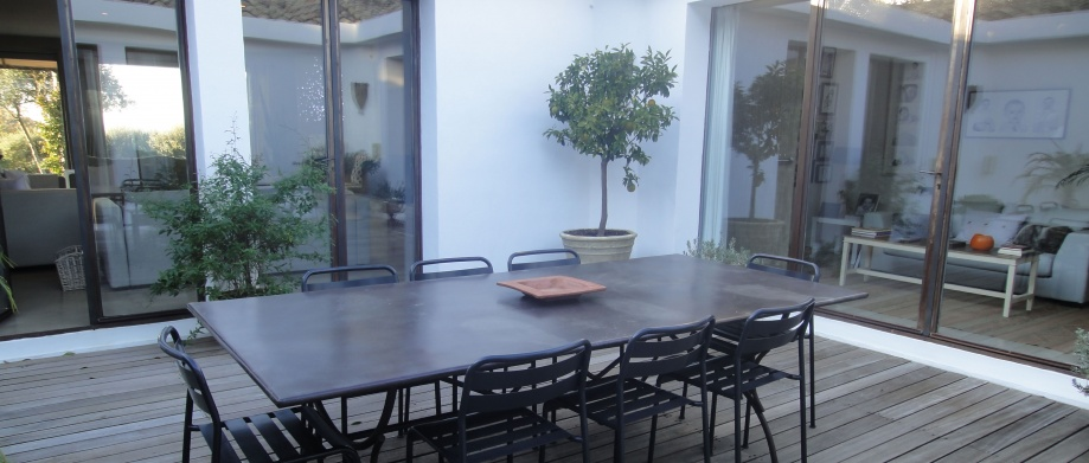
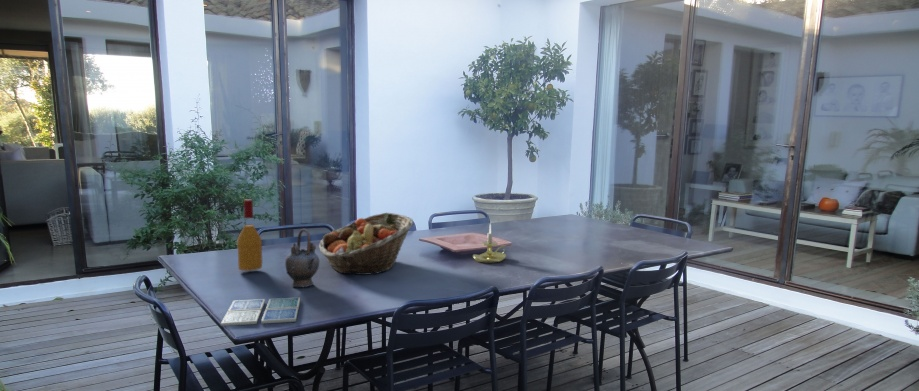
+ drink coaster (261, 310)
+ wine bottle (249, 235)
+ fruit basket (366, 241)
+ teapot (303, 257)
+ candle holder (491, 241)
